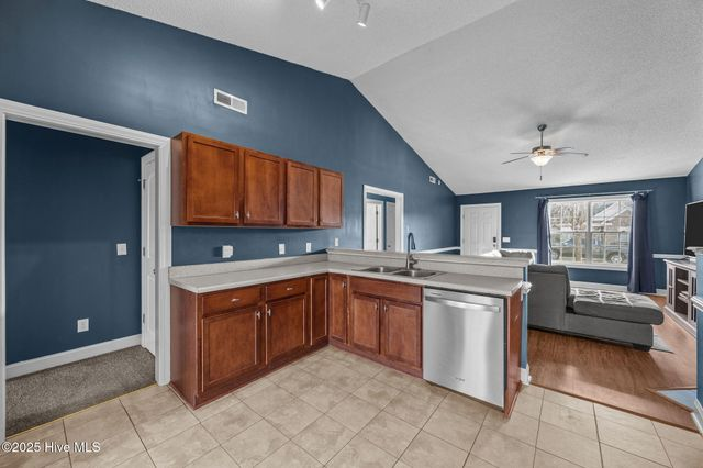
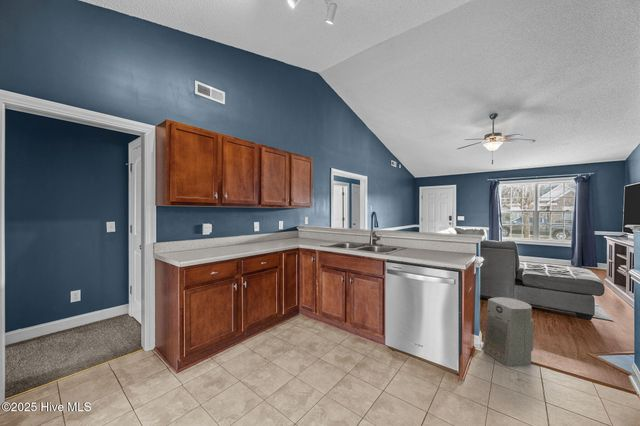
+ fan (510, 329)
